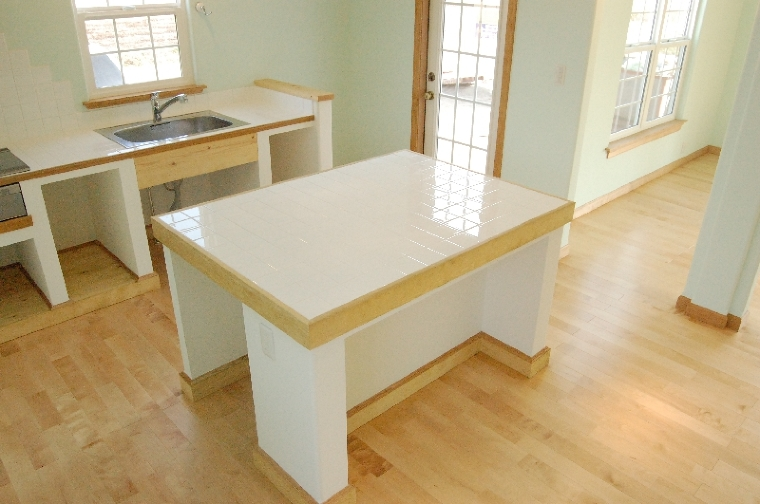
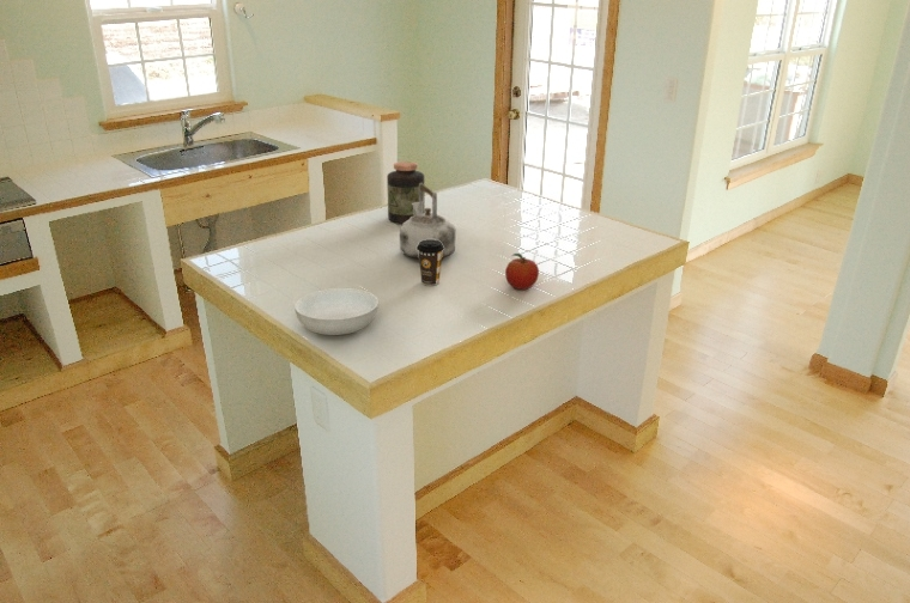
+ fruit (522, 270)
+ coffee cup (430, 262)
+ serving bowl (336, 315)
+ jar (406, 191)
+ kettle (425, 219)
